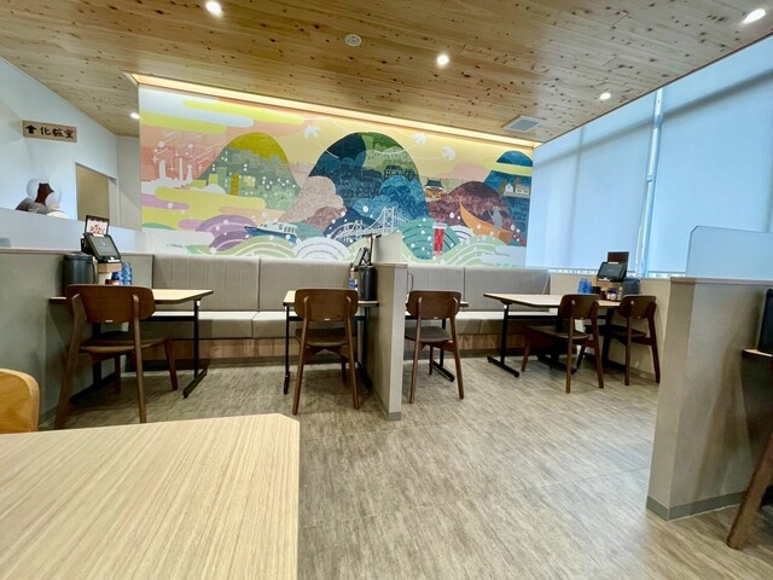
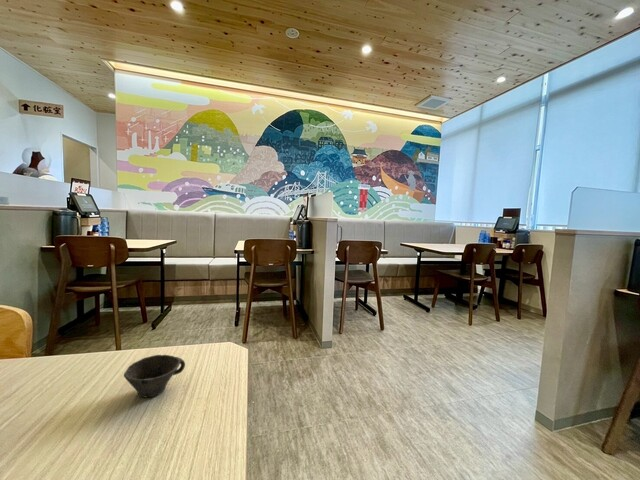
+ cup (156, 377)
